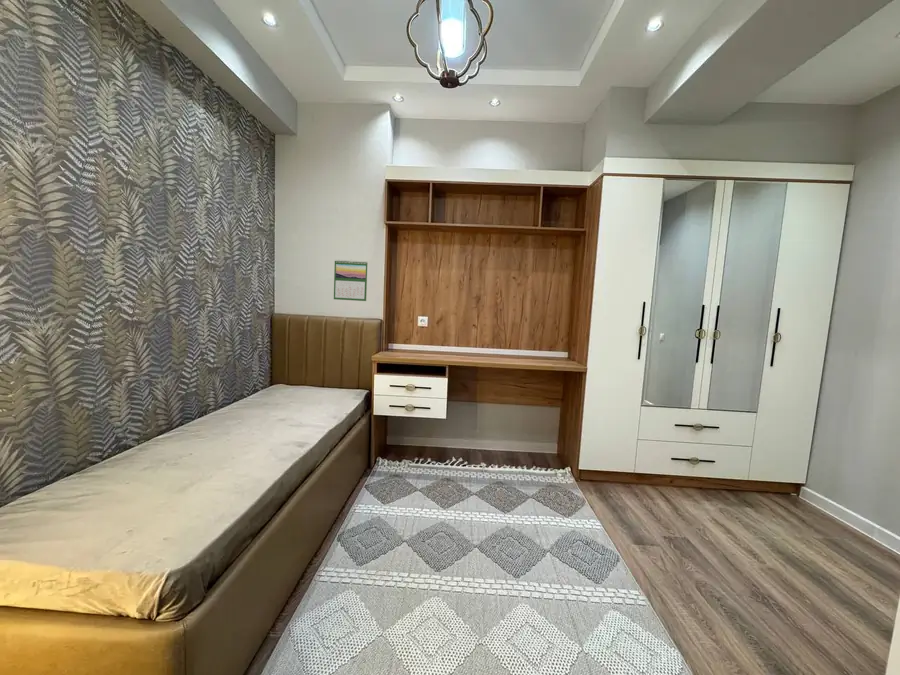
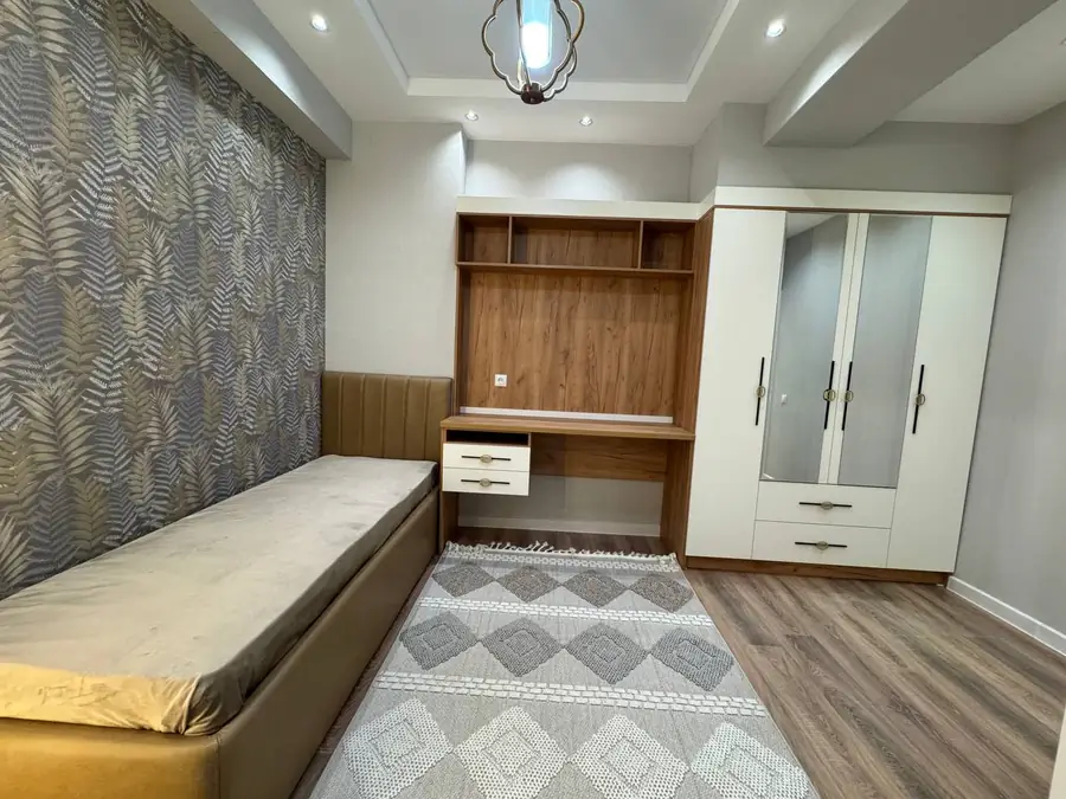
- calendar (350, 280)
